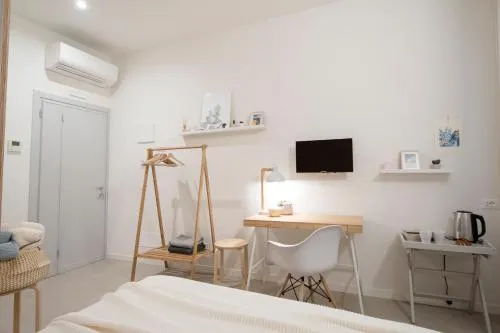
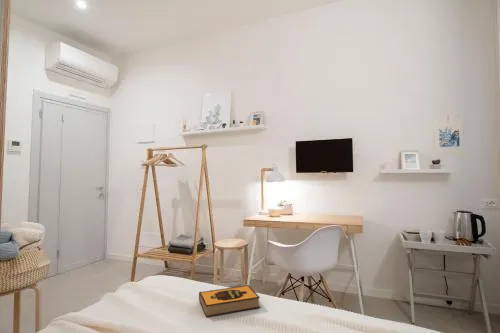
+ hardback book (228, 298)
